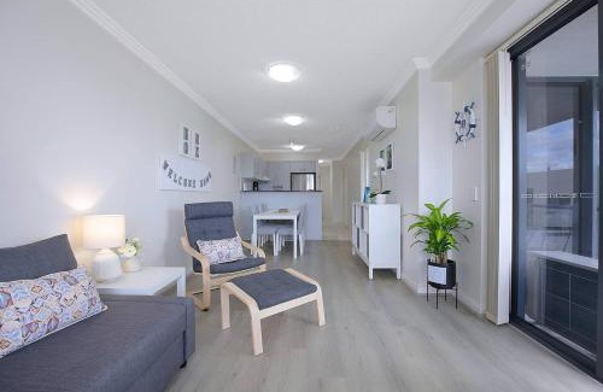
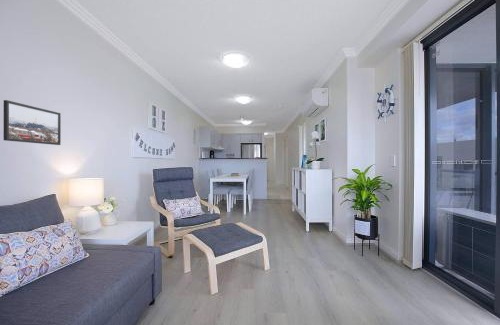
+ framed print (35, 125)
